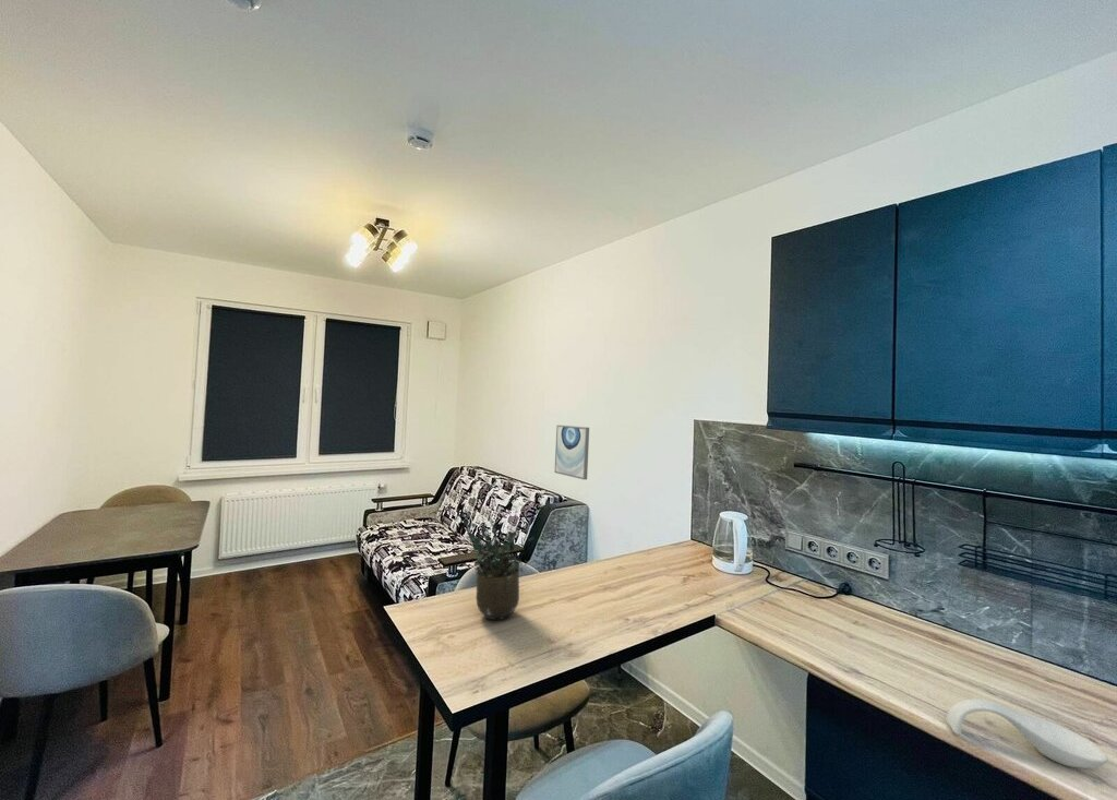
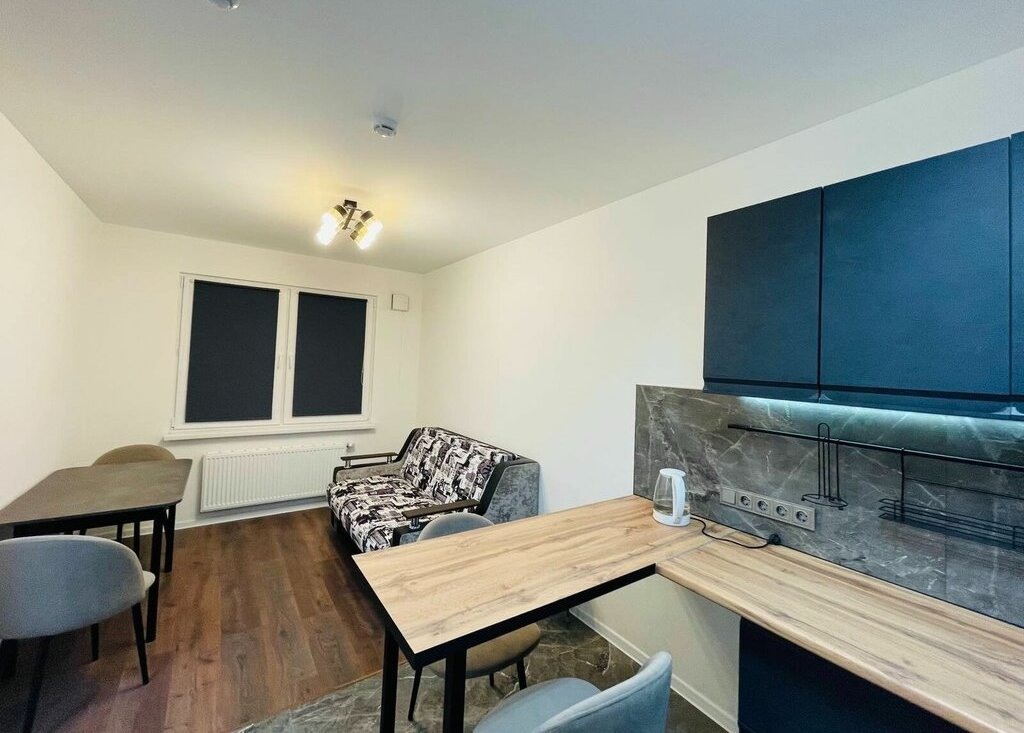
- wall art (570, 451)
- potted plant (492, 560)
- spoon rest (1022, 729)
